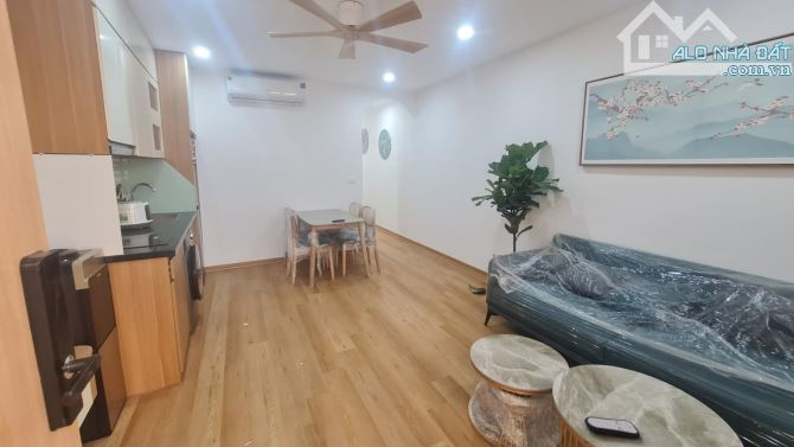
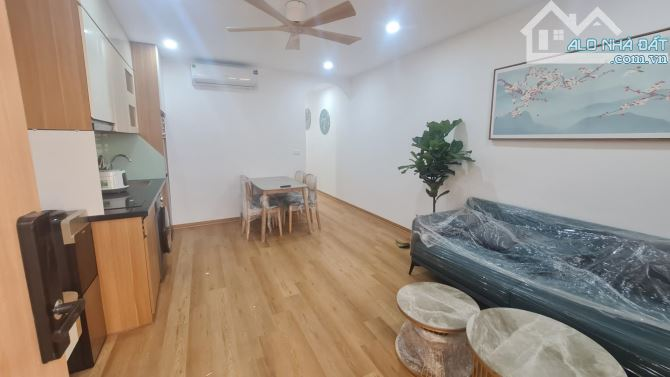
- remote control (610, 426)
